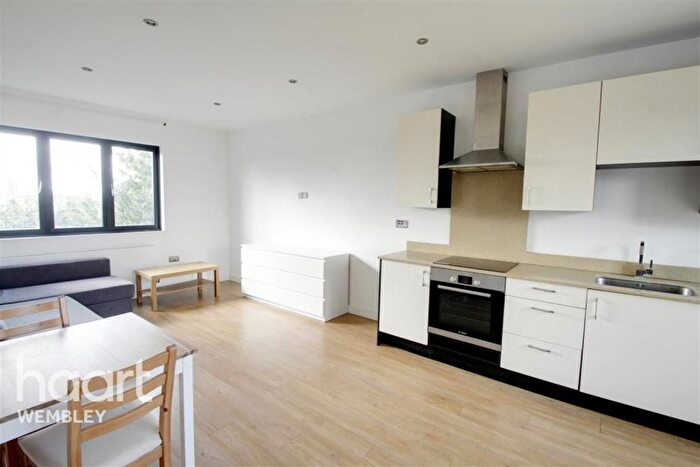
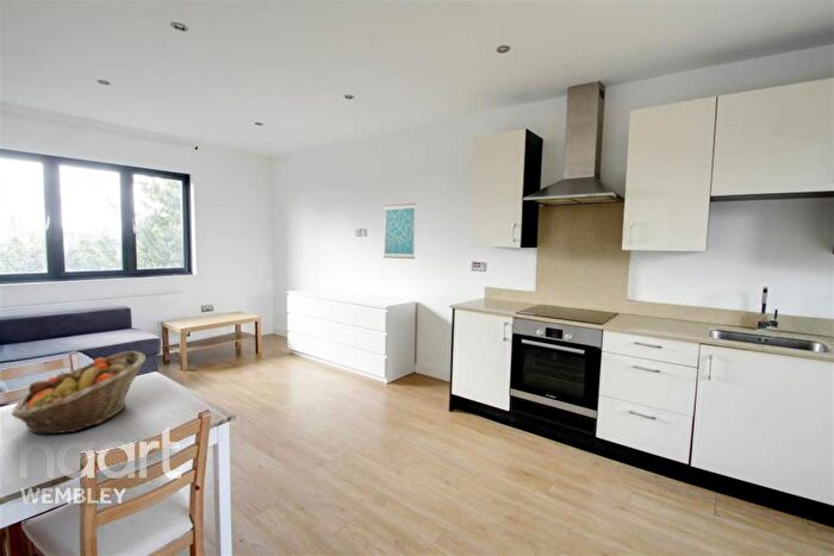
+ wall art (399, 231)
+ fruit basket (85, 388)
